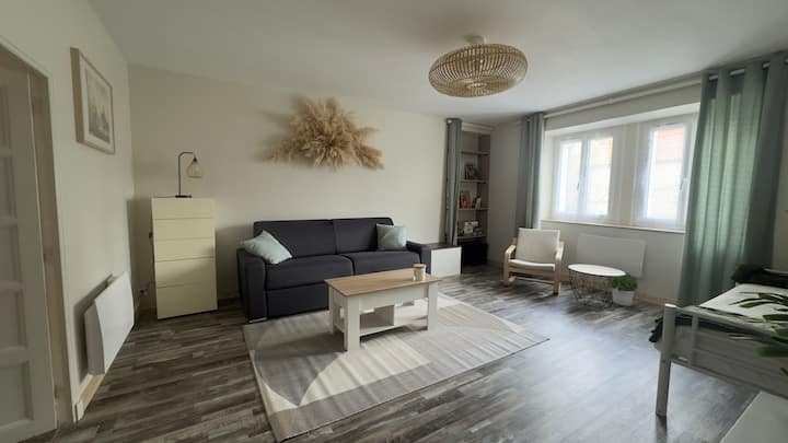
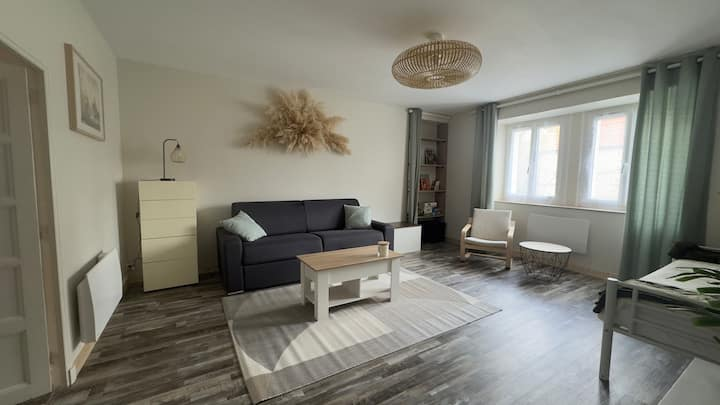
- potted plant (621, 288)
